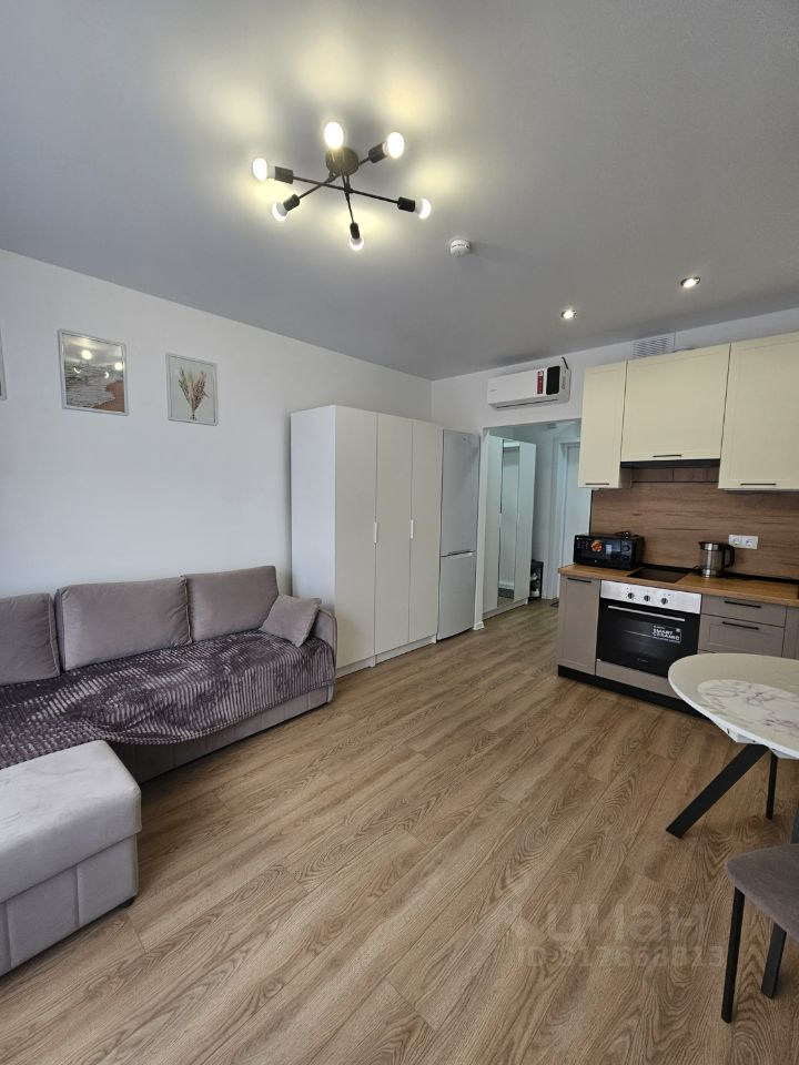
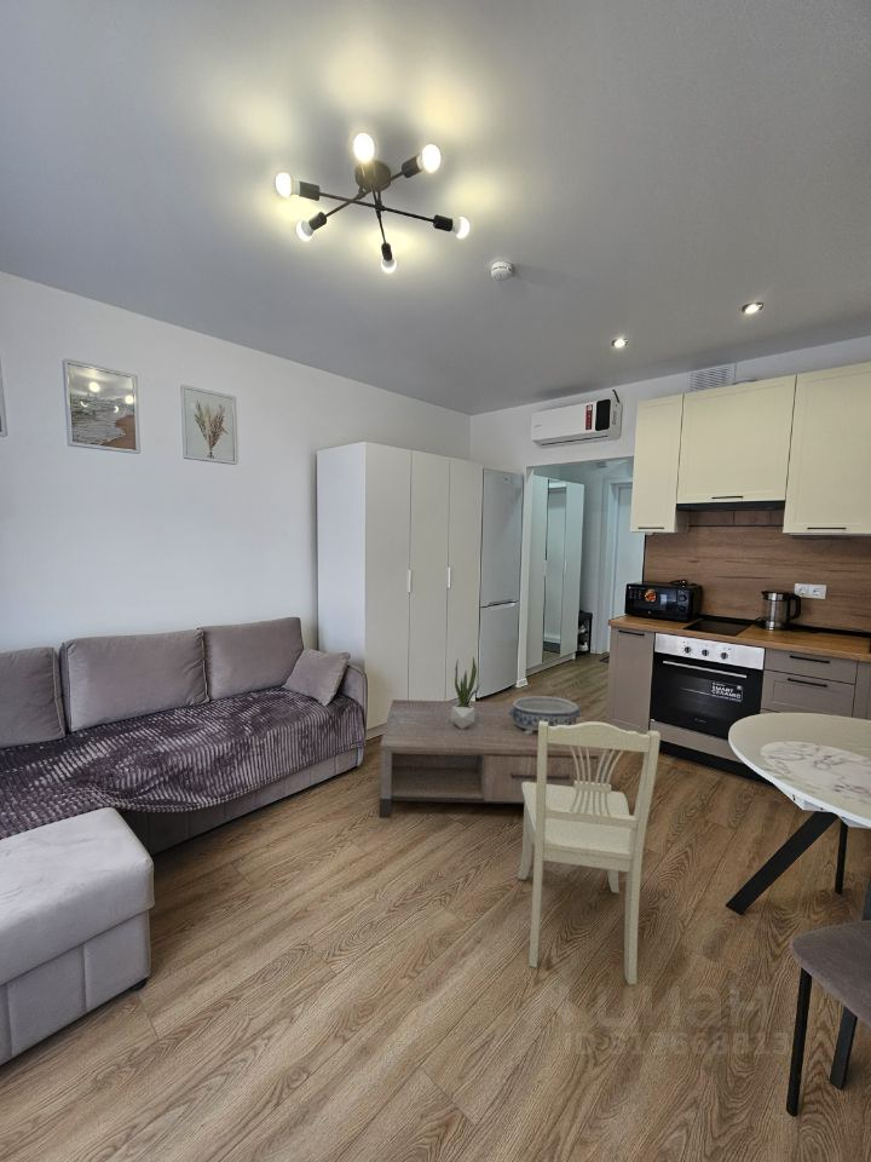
+ decorative bowl (544, 714)
+ coffee table (486, 753)
+ potted plant (466, 691)
+ dining chair (579, 815)
